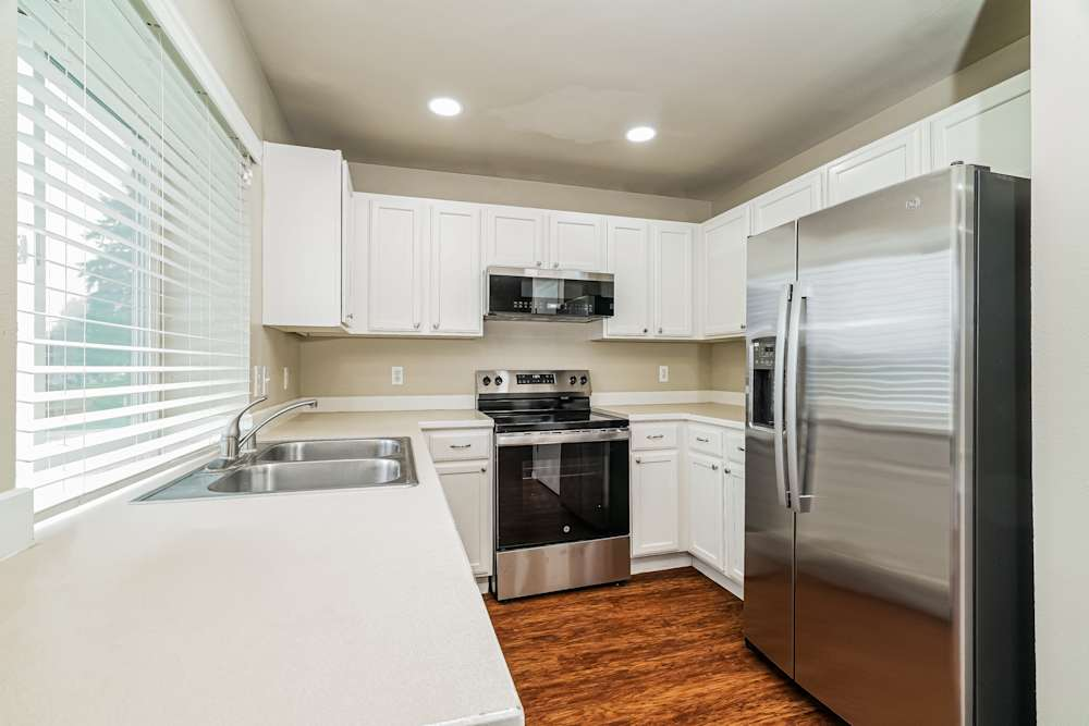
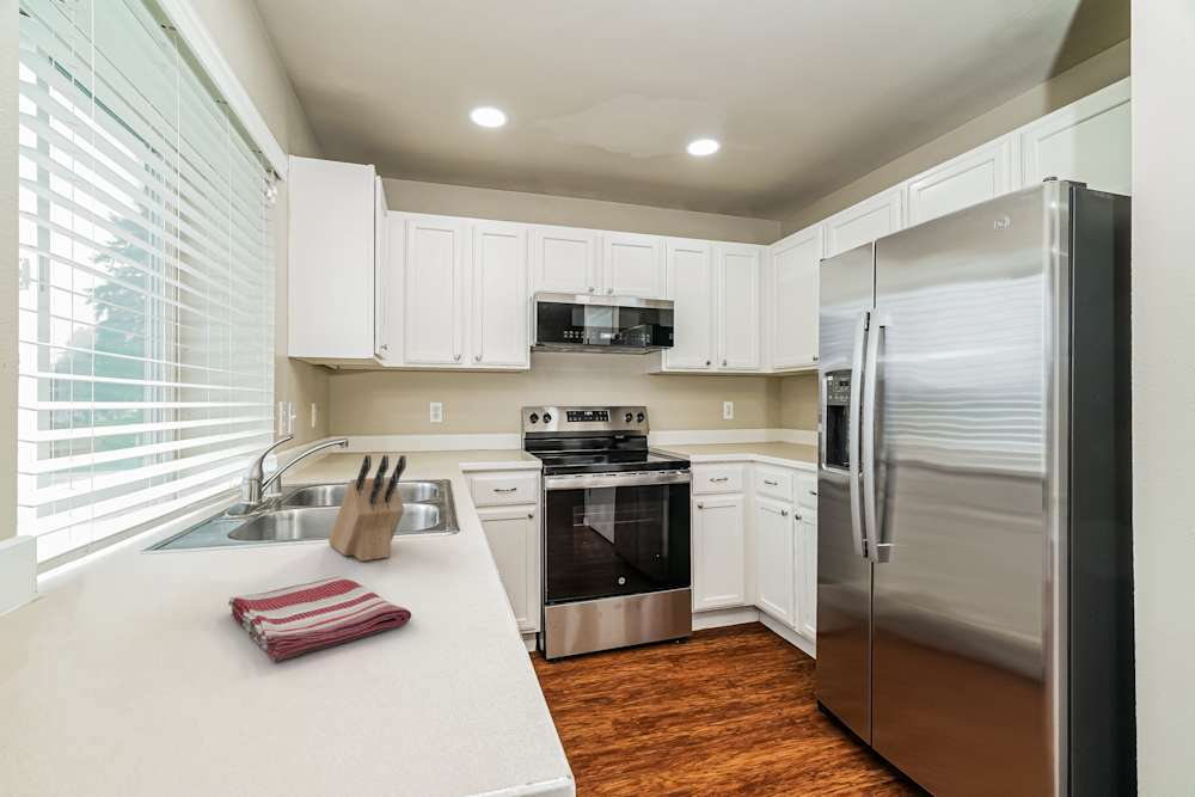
+ dish towel (315, 608)
+ knife block (367, 502)
